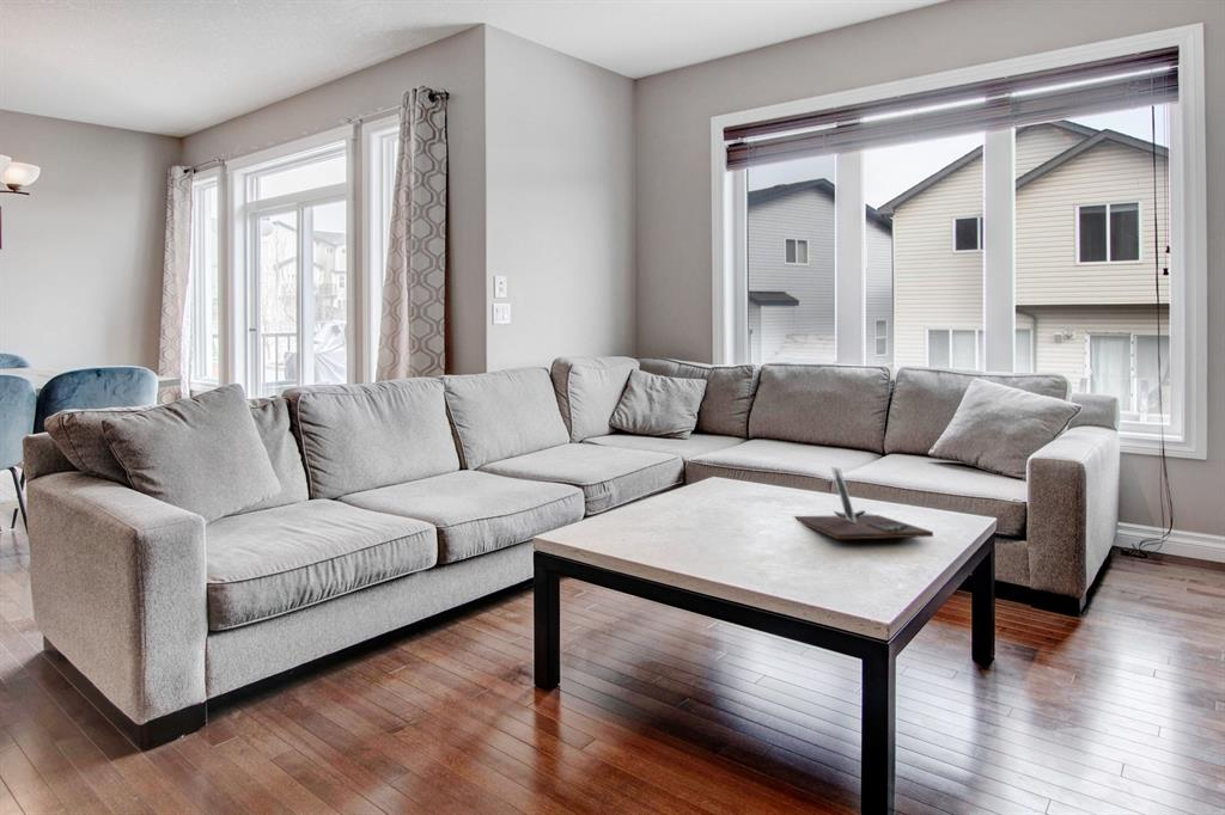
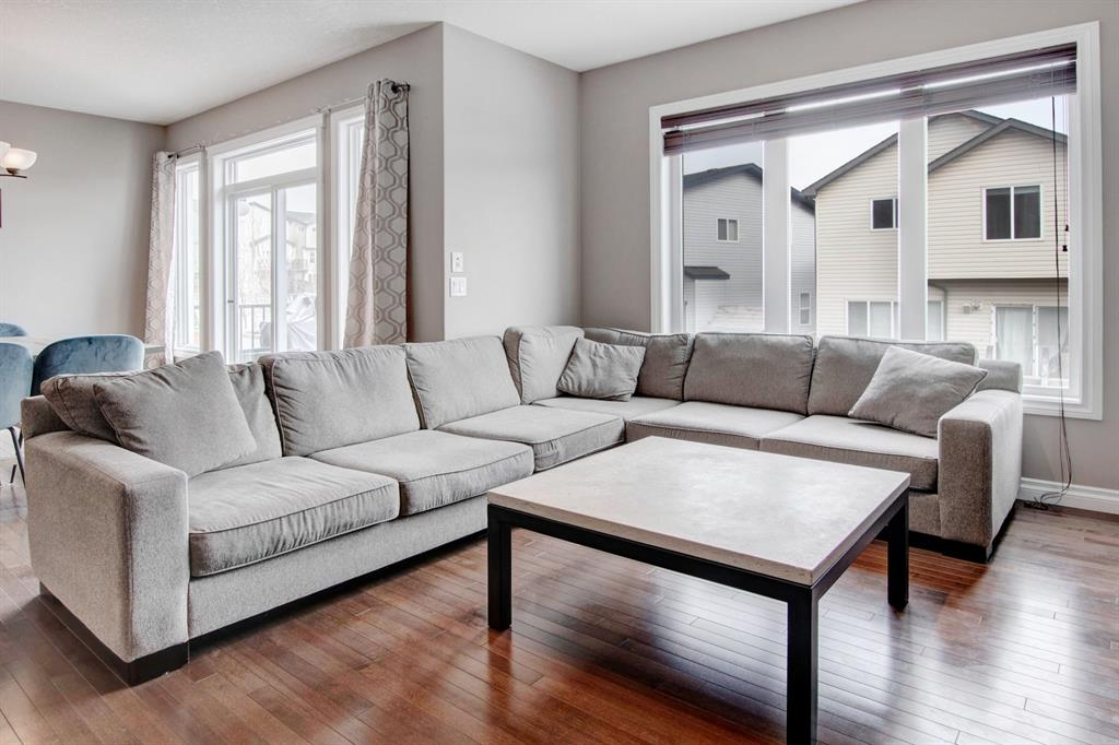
- decorative tray (848, 496)
